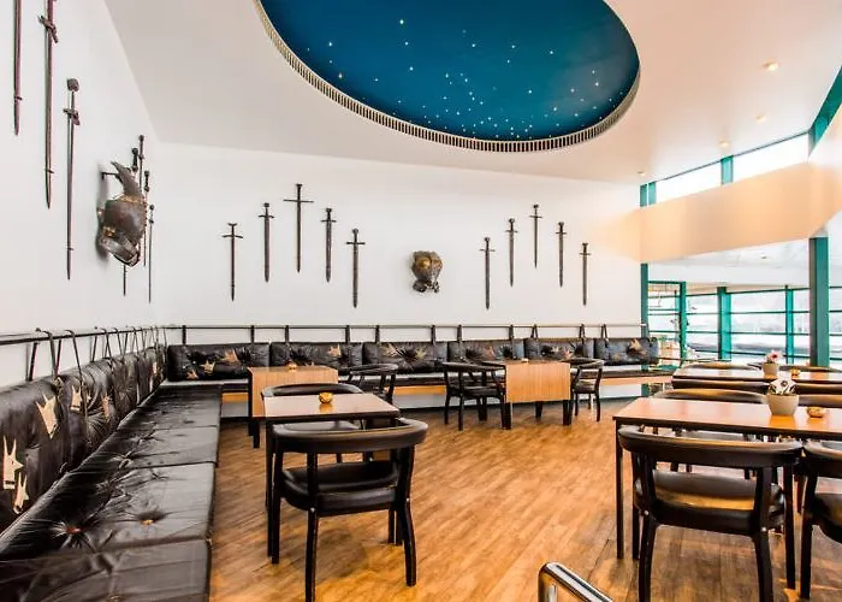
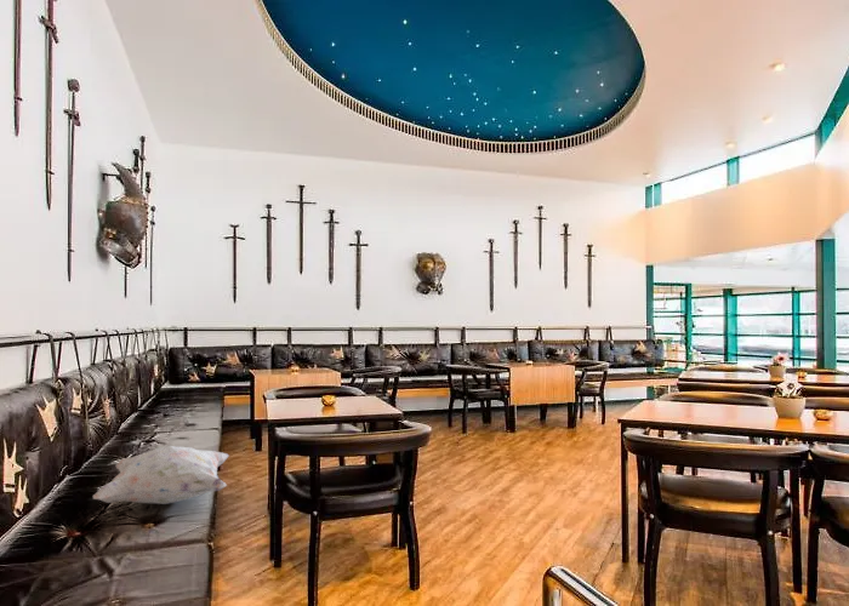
+ decorative pillow (167, 474)
